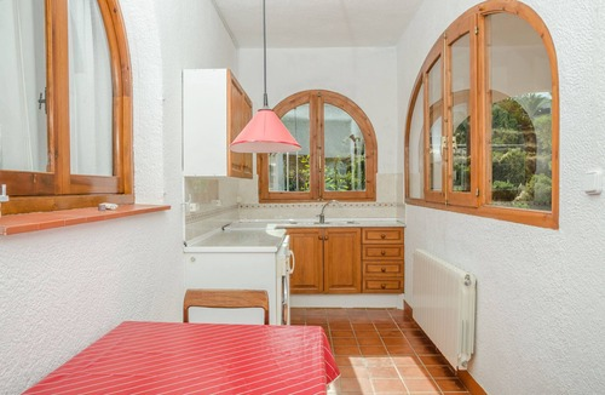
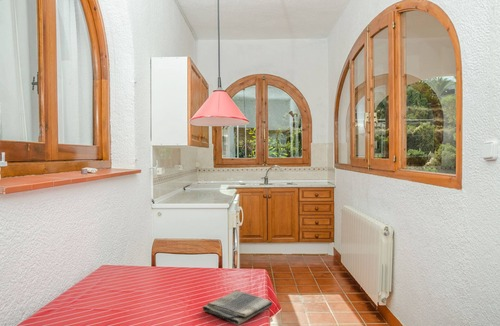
+ dish towel (237, 304)
